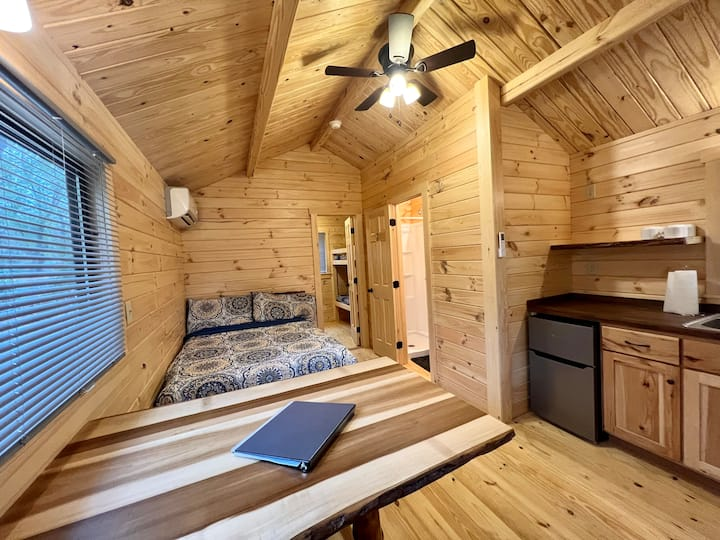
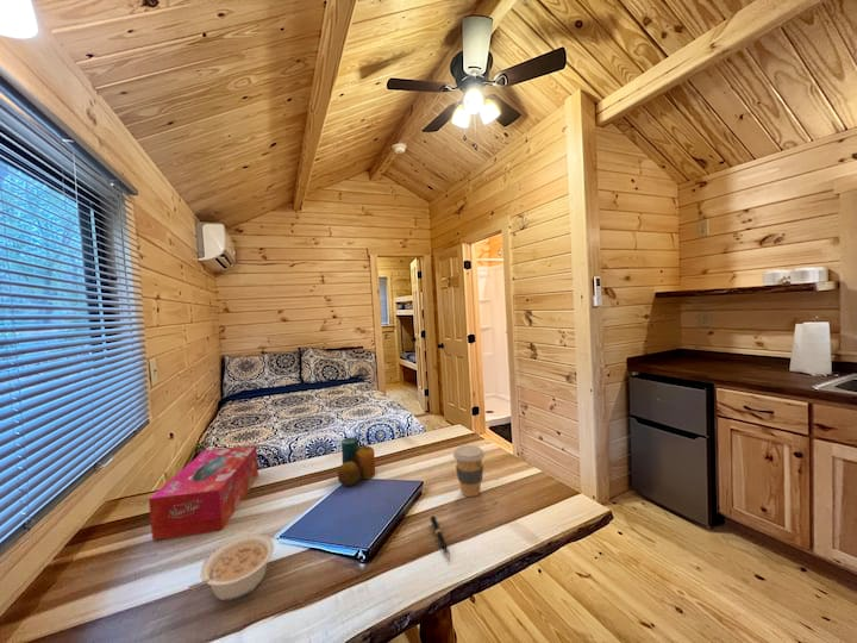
+ candle (356, 460)
+ tissue box (212, 485)
+ pen (440, 536)
+ coffee cup (469, 470)
+ legume (238, 568)
